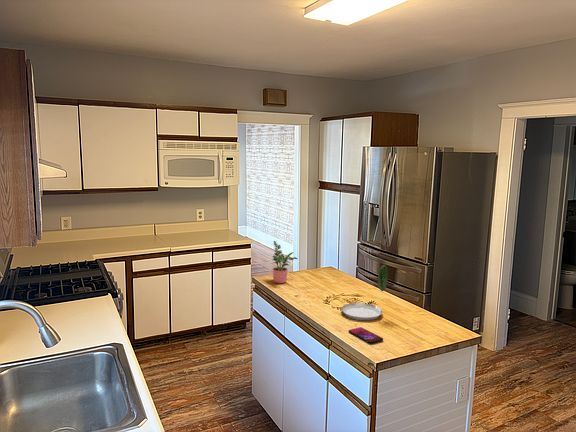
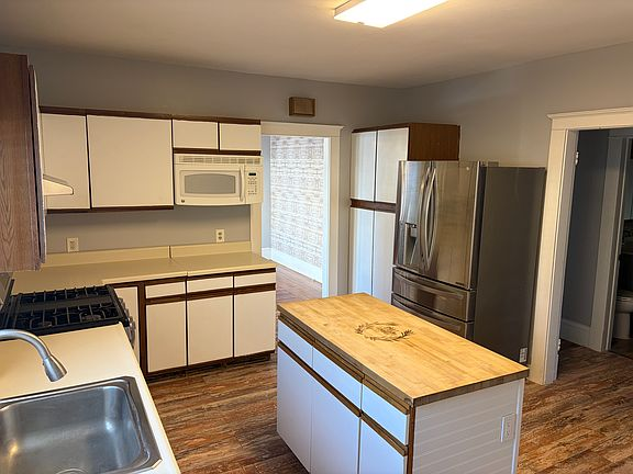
- potted plant (286, 262)
- plate (362, 303)
- smartphone (365, 335)
